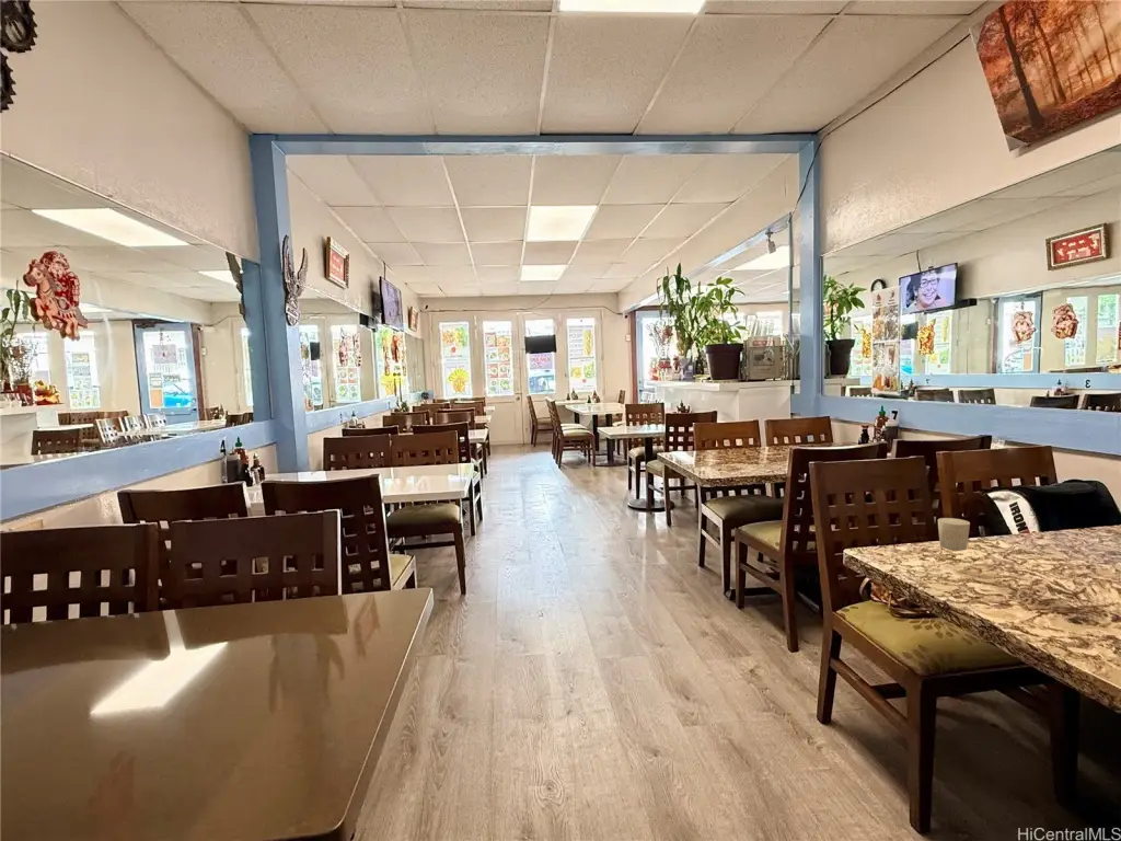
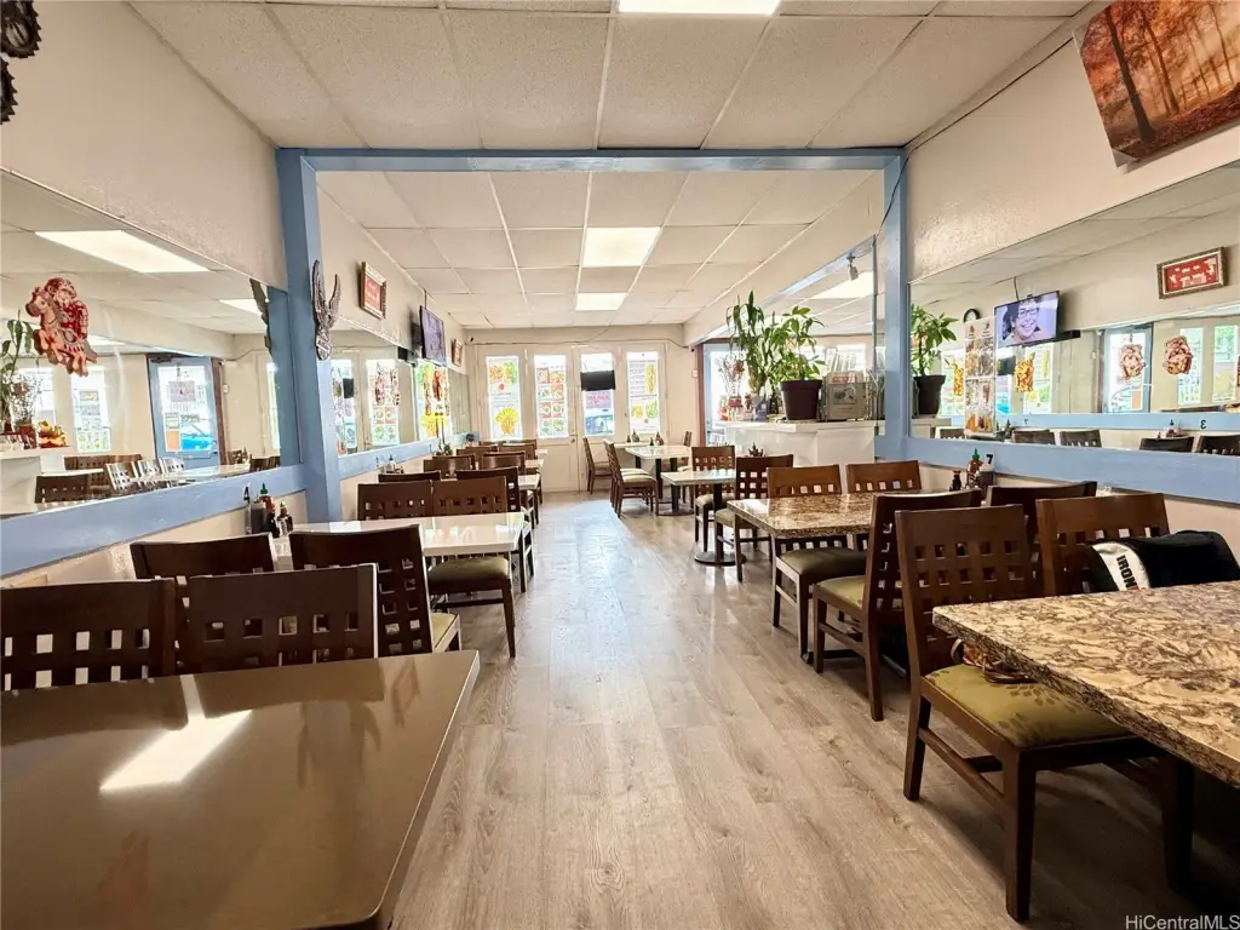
- candle (952, 544)
